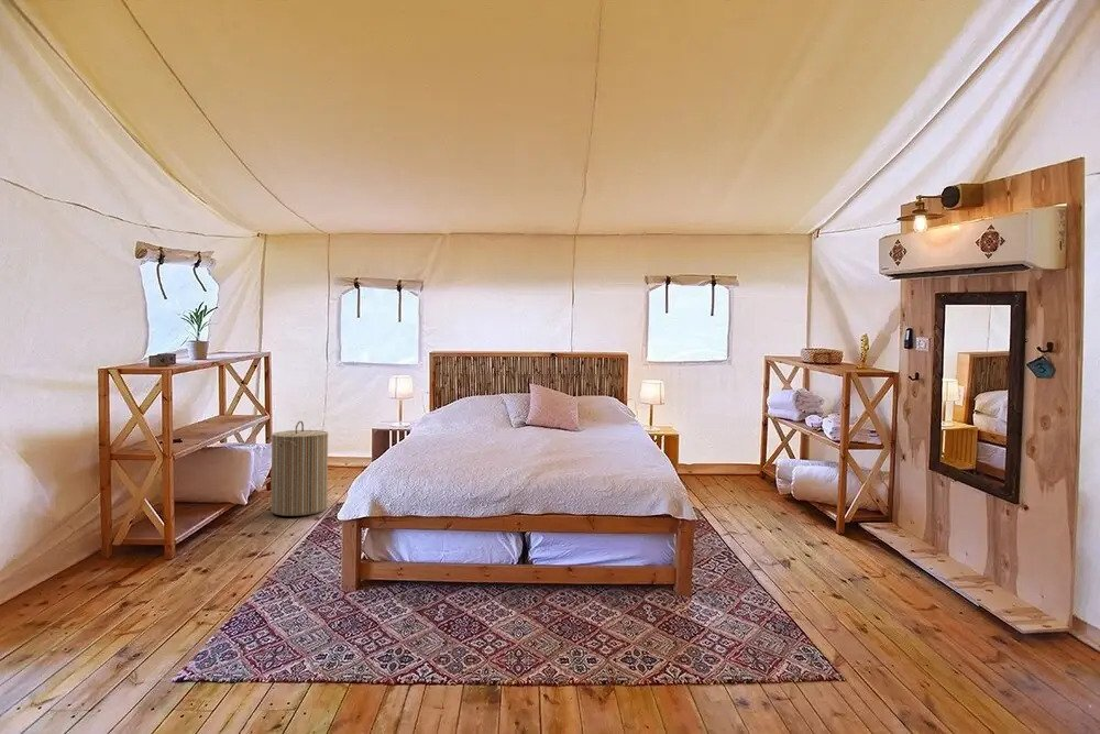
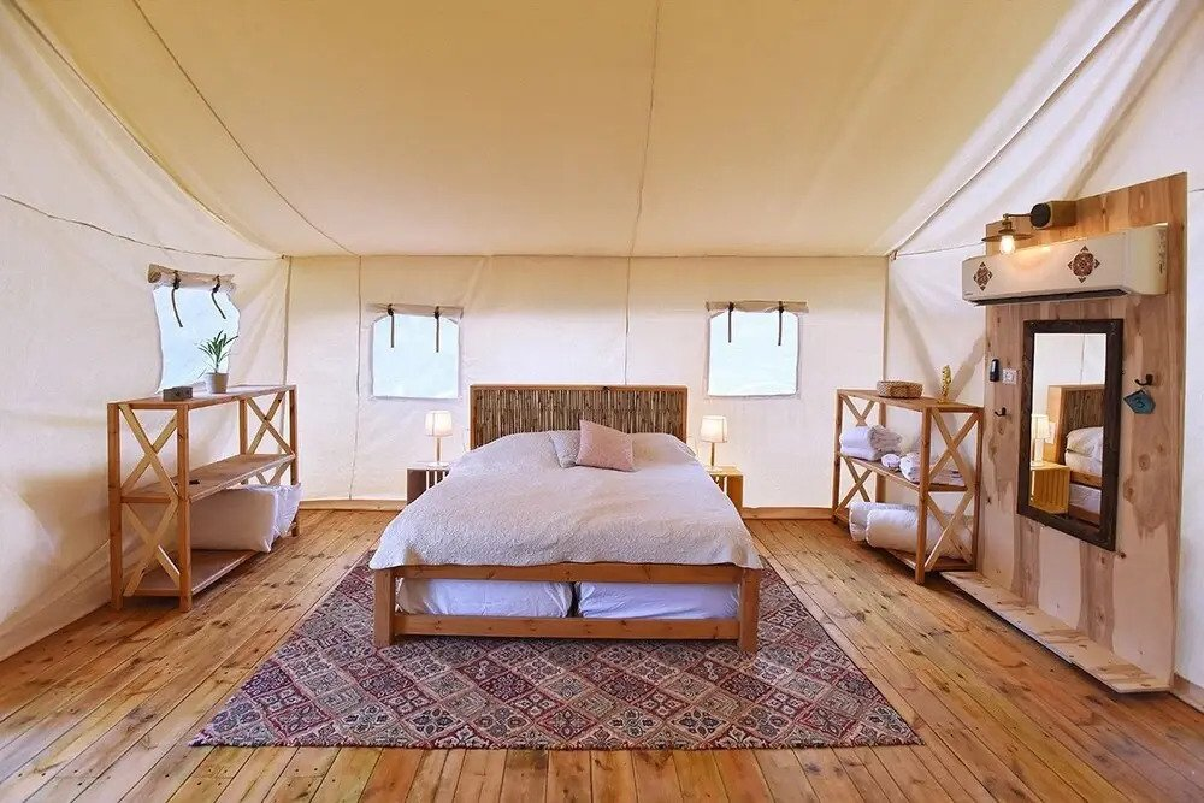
- laundry hamper (299, 464)
